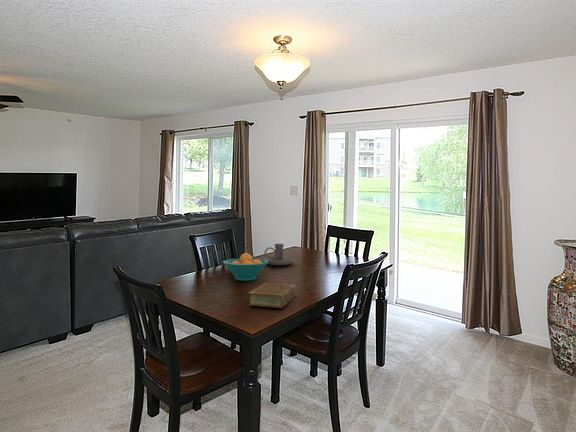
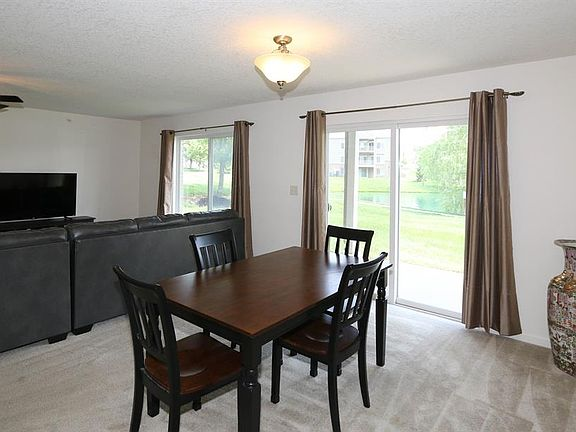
- book (273, 294)
- candle holder (276, 253)
- fruit bowl (245, 266)
